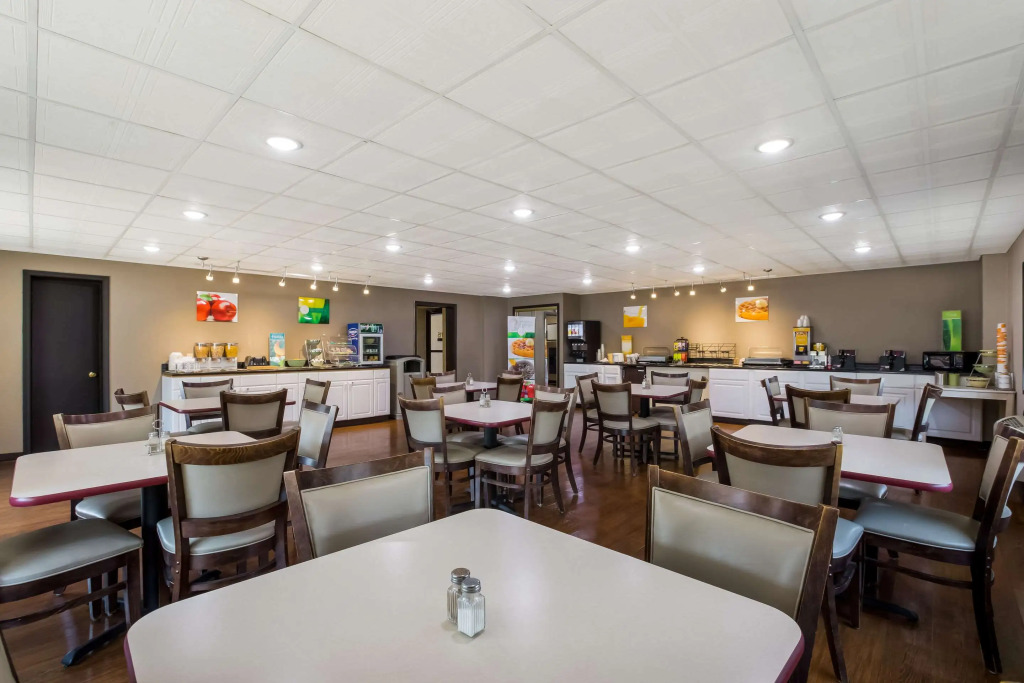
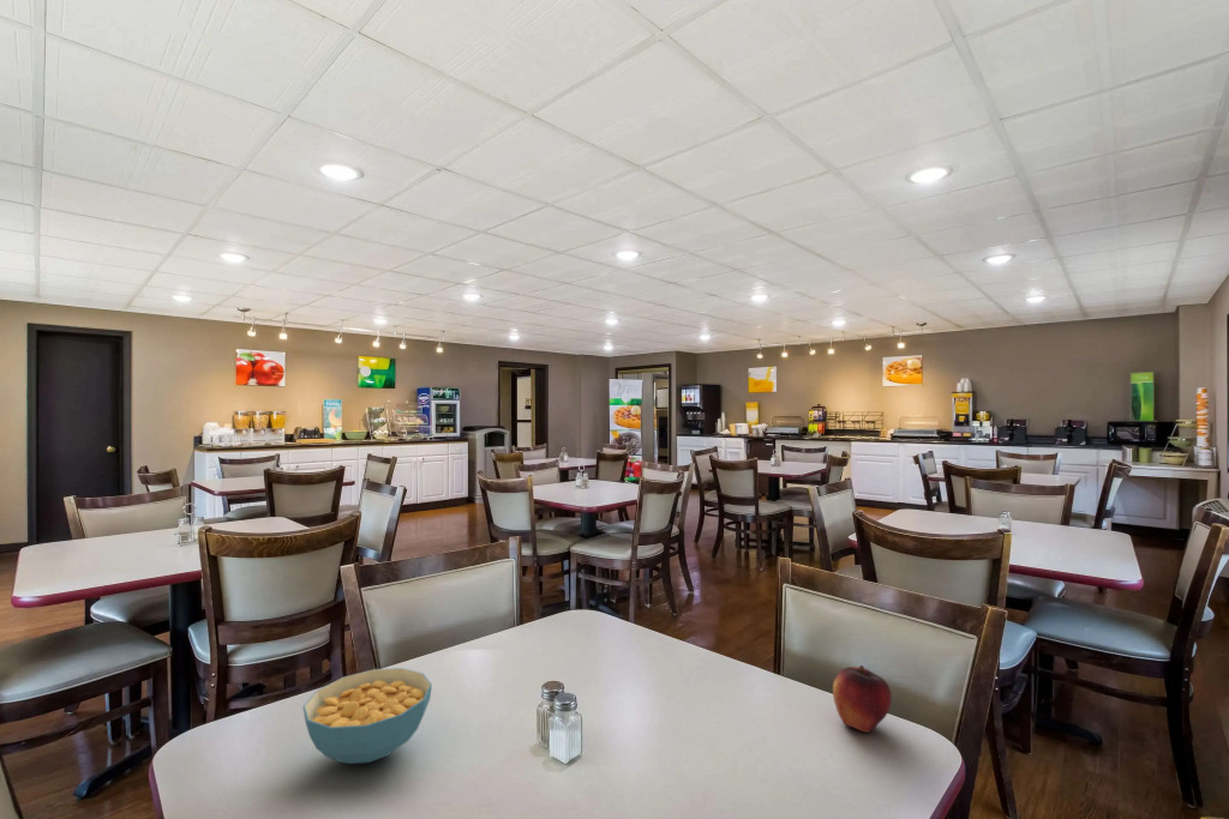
+ cereal bowl (370, 723)
+ fruit (862, 697)
